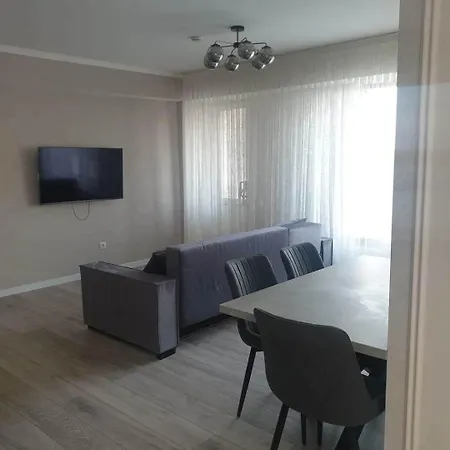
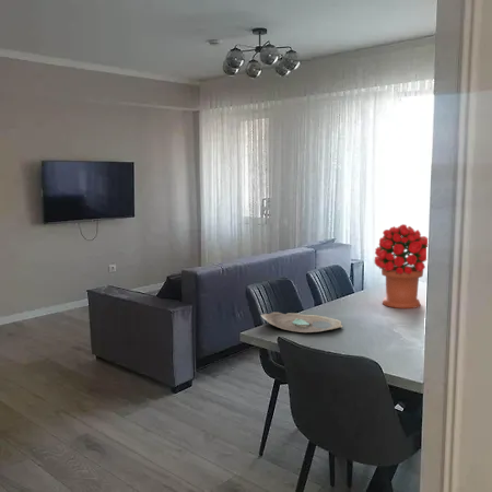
+ bouquet (402, 263)
+ decorative bowl (302, 319)
